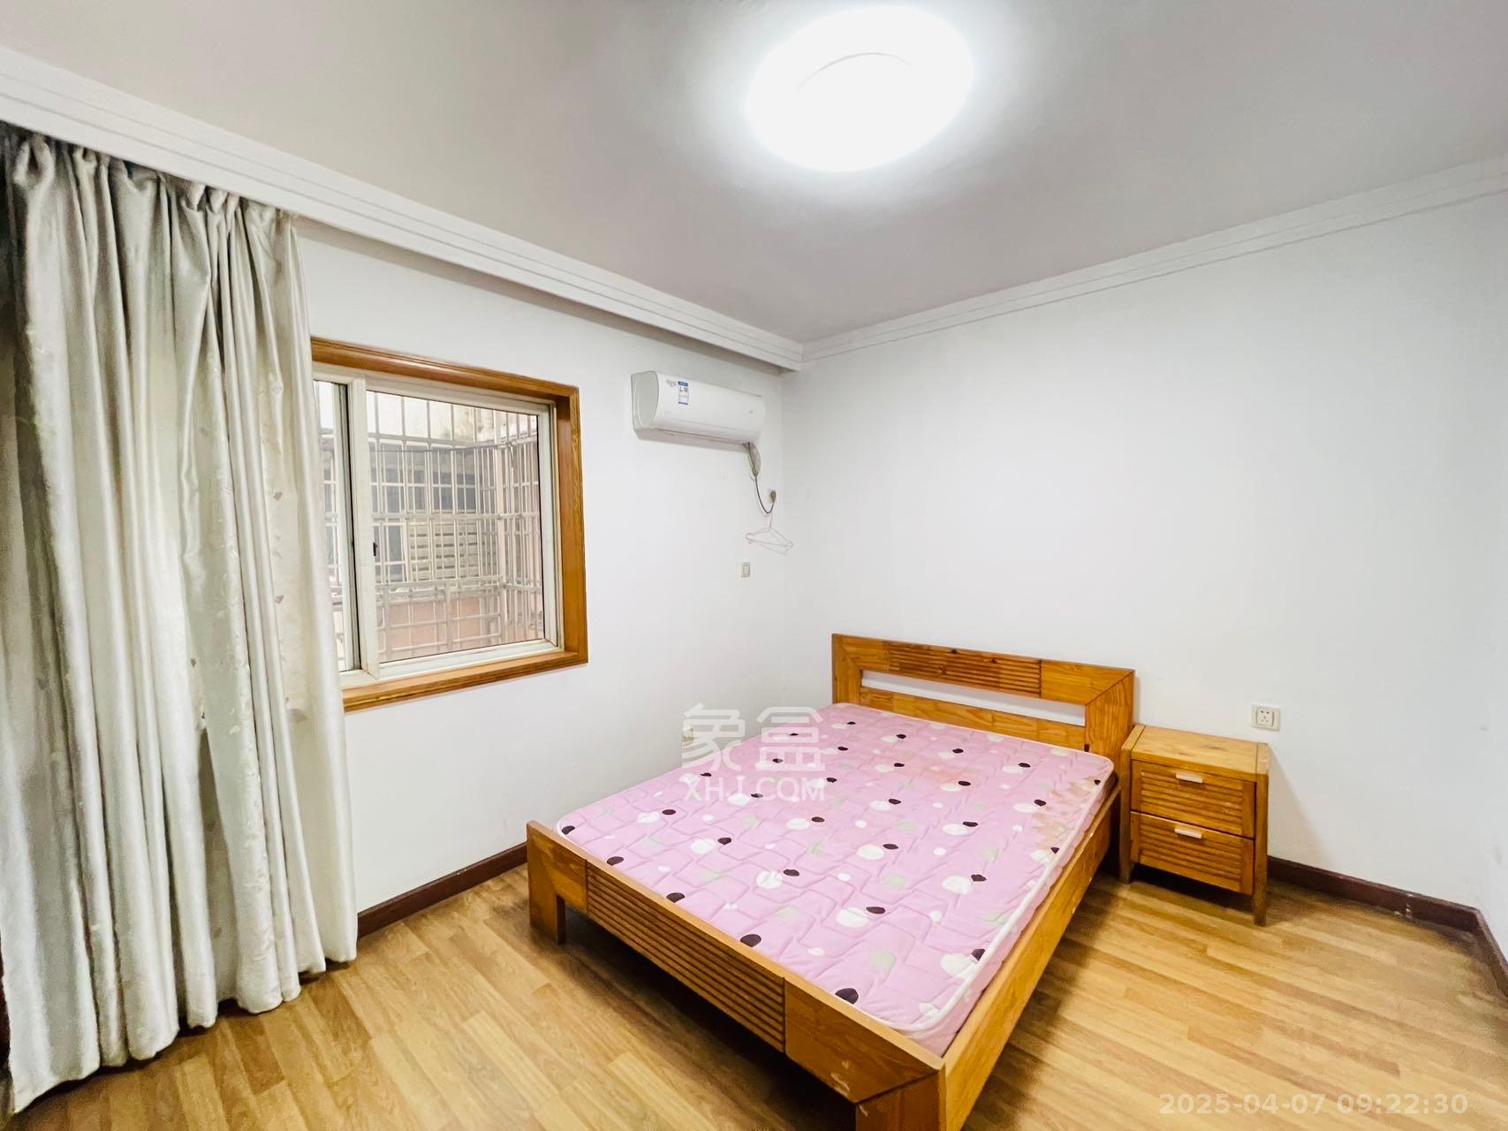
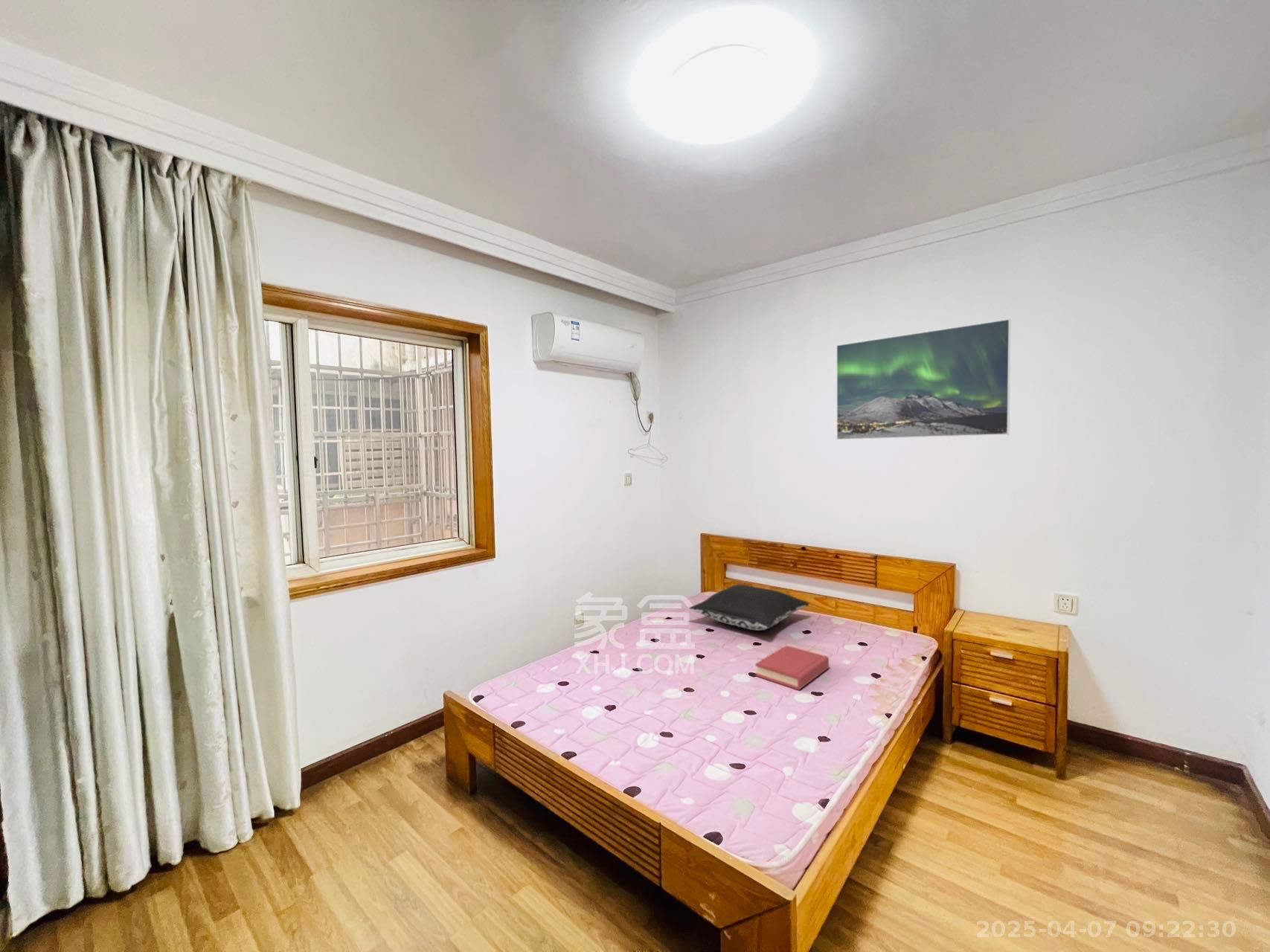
+ hardback book (792, 666)
+ pillow (749, 605)
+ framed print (914, 385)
